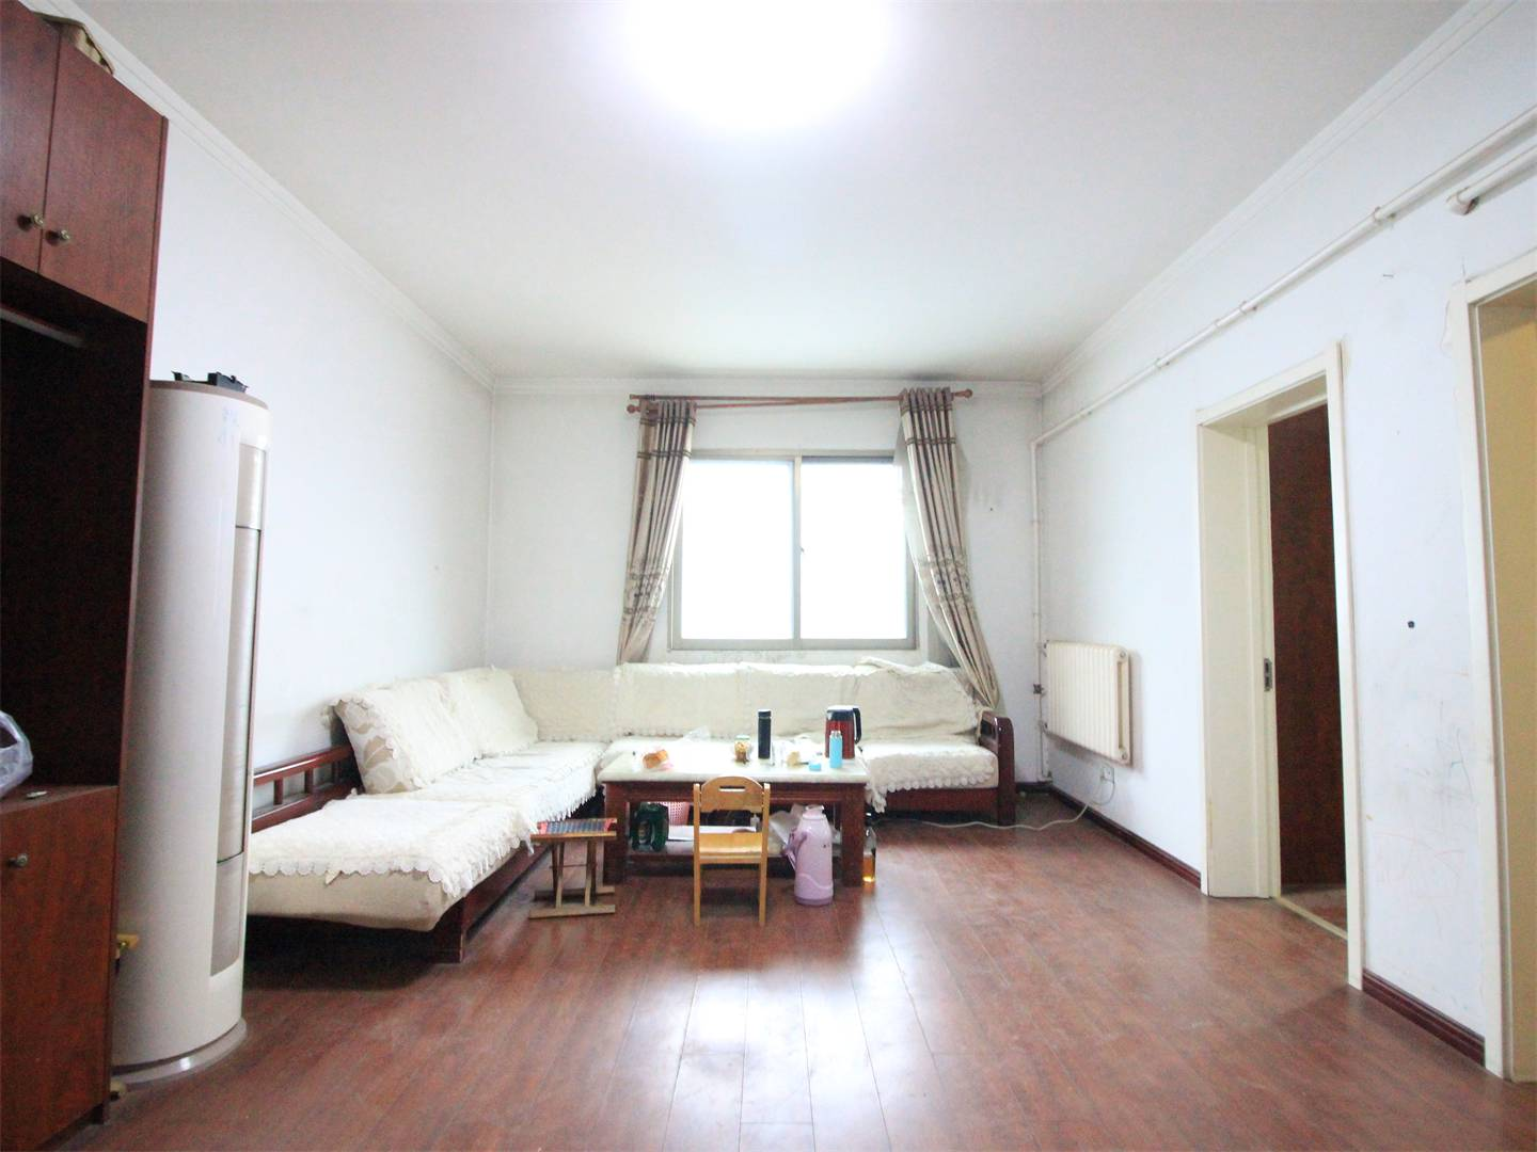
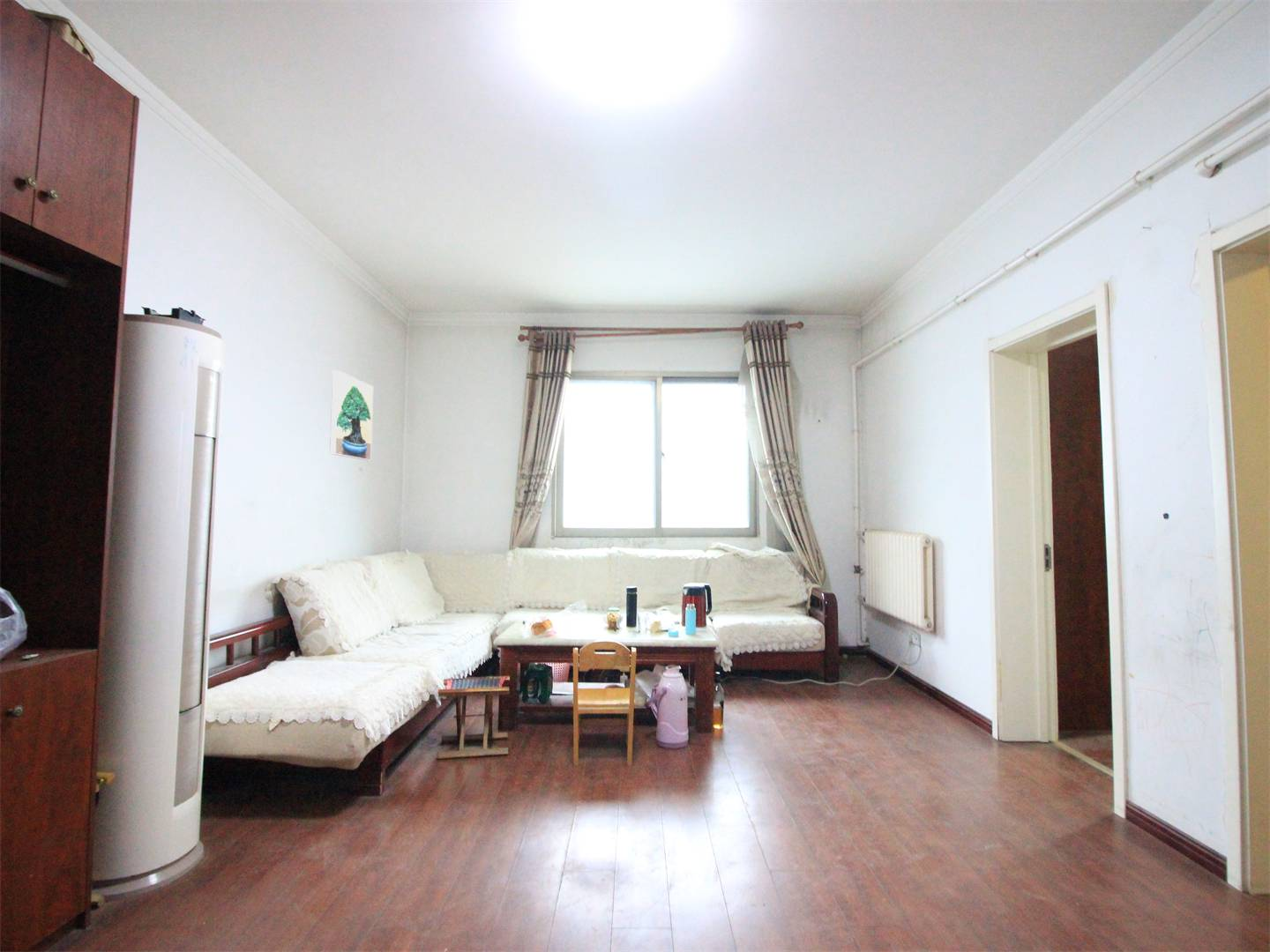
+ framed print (353, 418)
